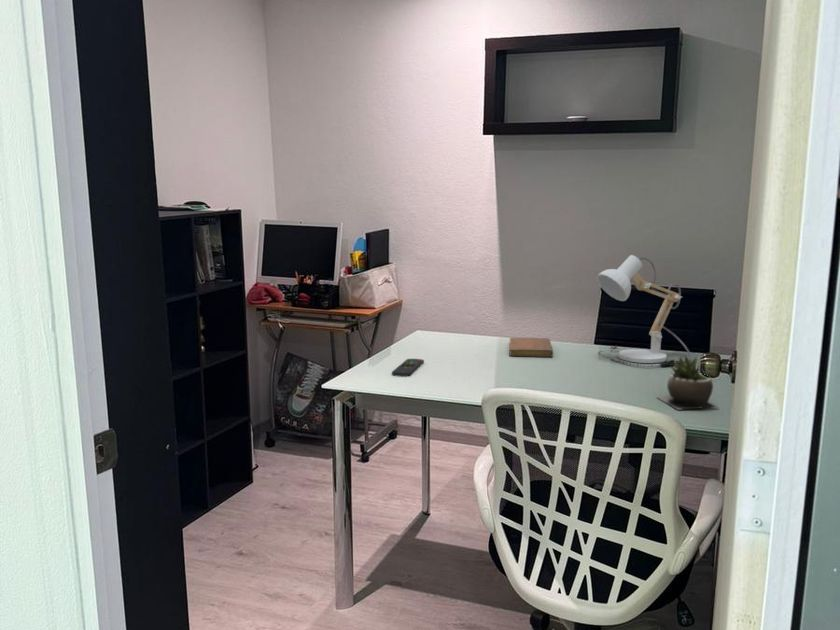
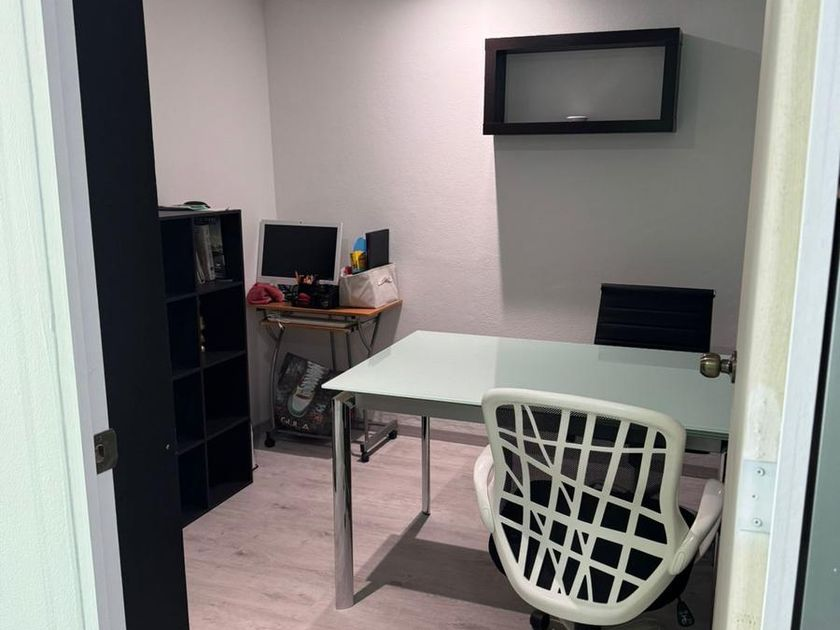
- succulent plant (688, 379)
- remote control (408, 367)
- desk lamp (646, 291)
- notebook (530, 346)
